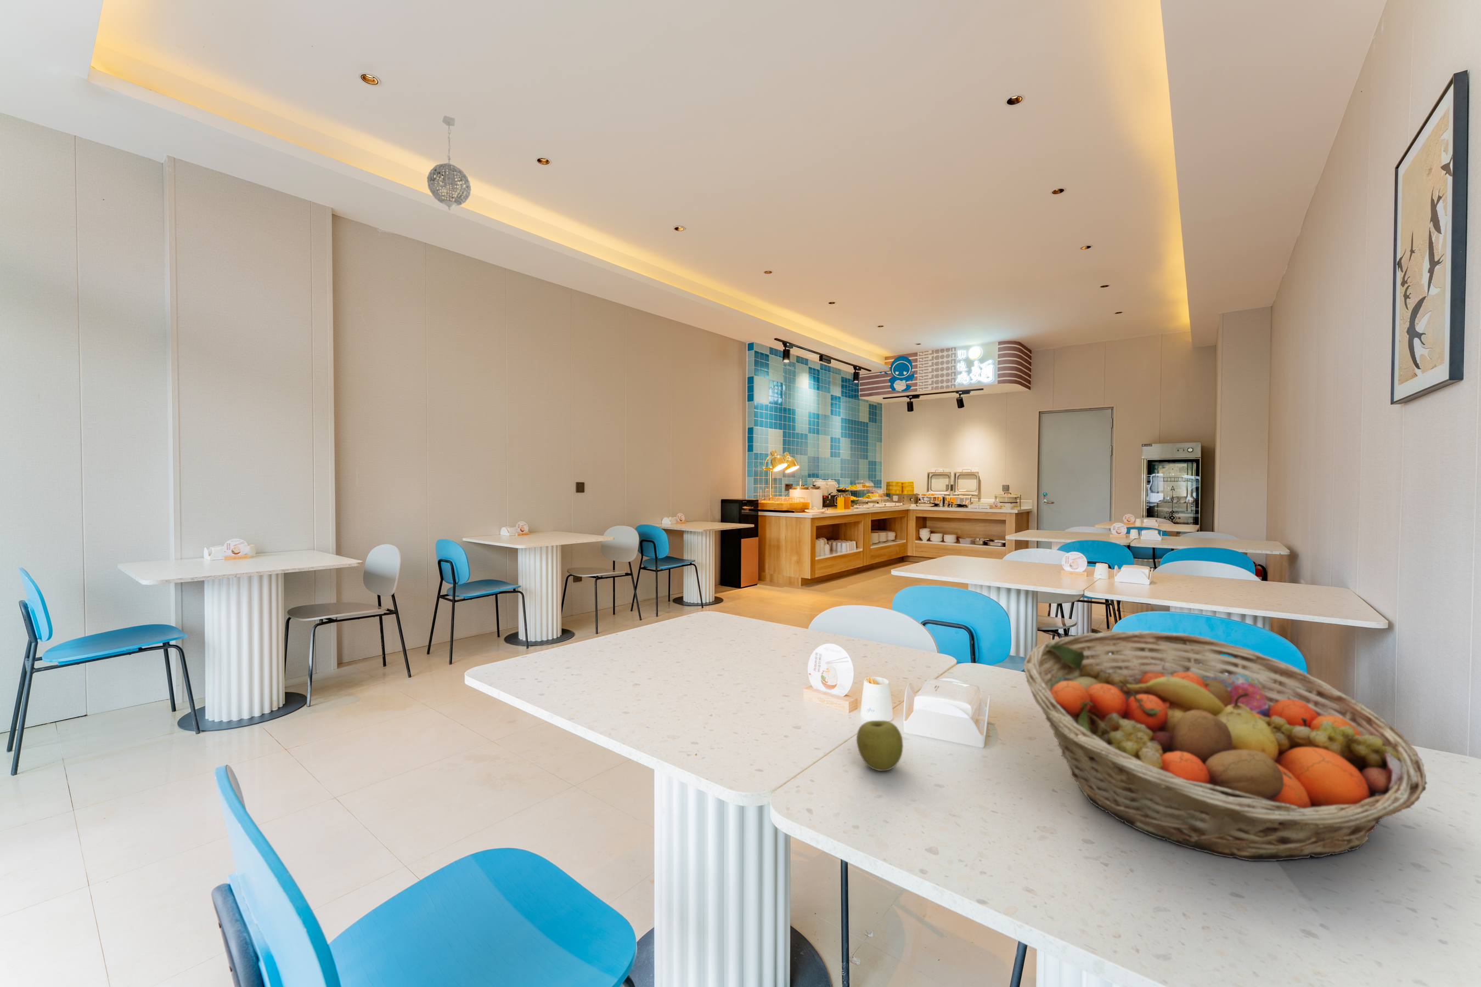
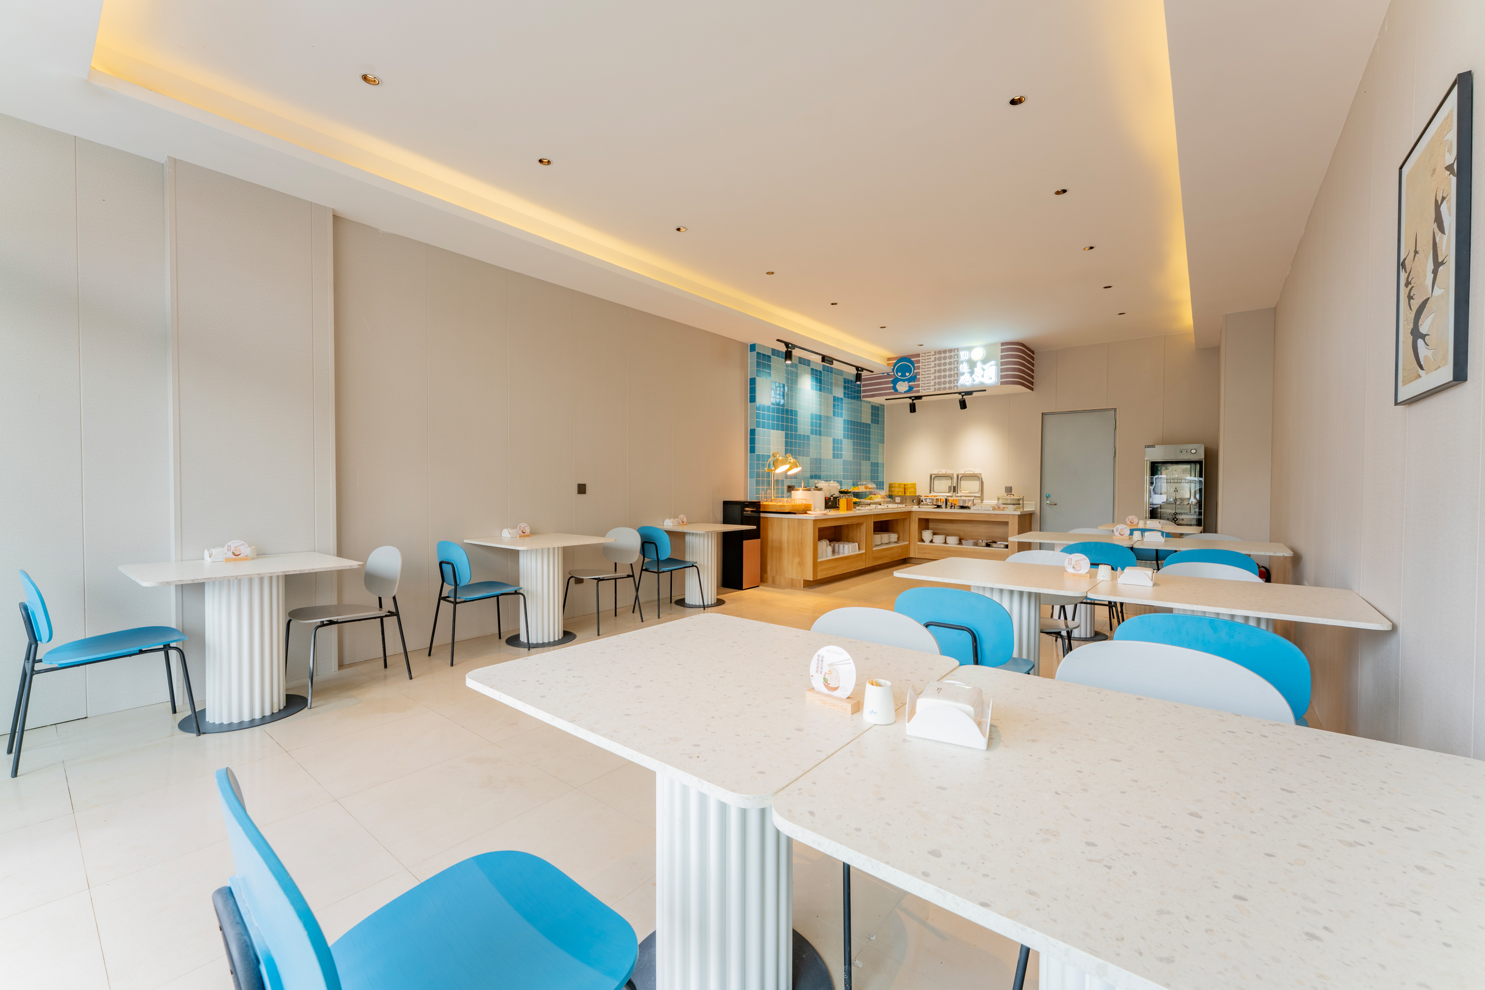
- fruit basket (1200, 729)
- apple (879, 744)
- pendant light (448, 165)
